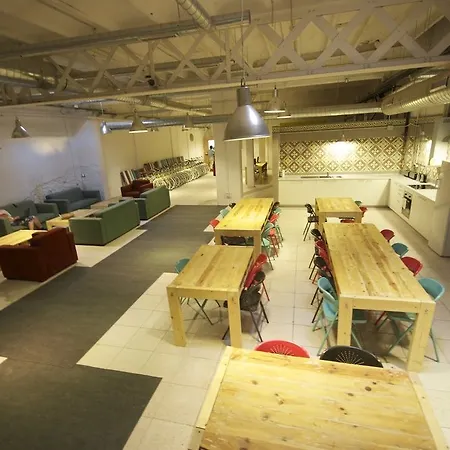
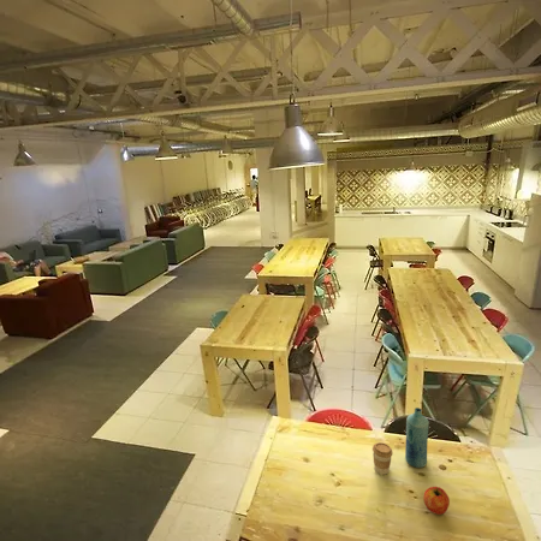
+ fruit (436, 499)
+ coffee cup (381, 457)
+ bottle (416, 435)
